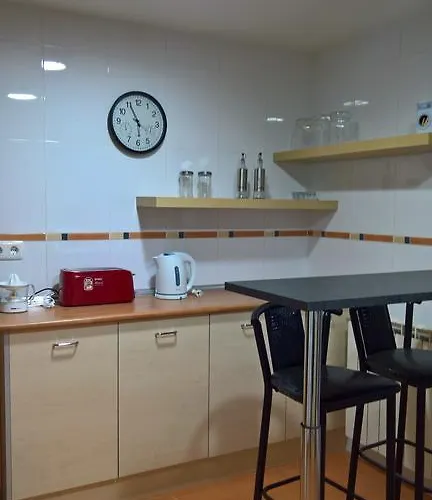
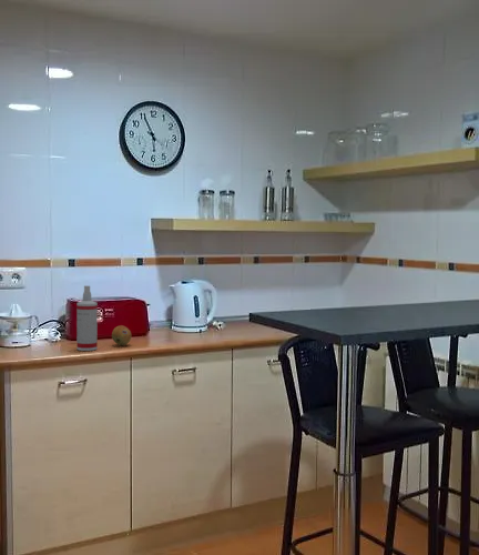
+ spray bottle (86, 316)
+ fruit (121, 335)
